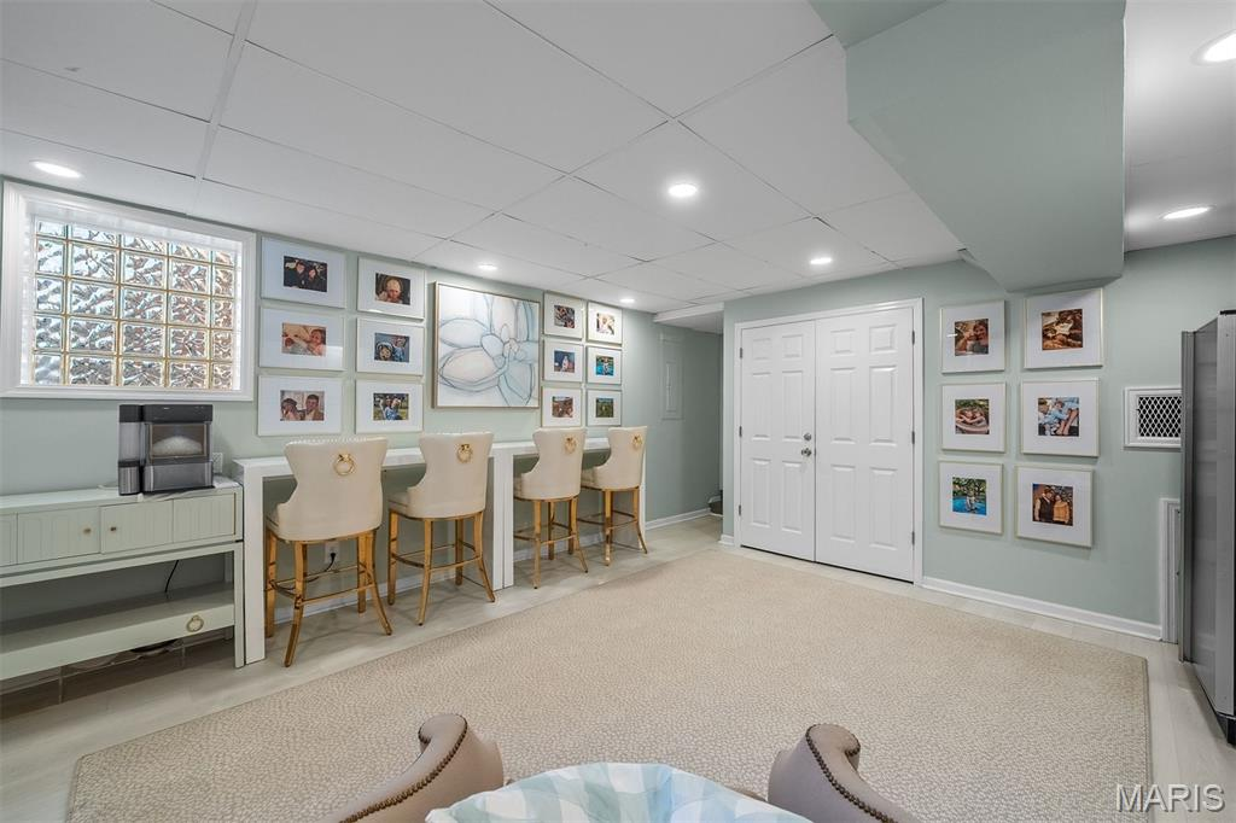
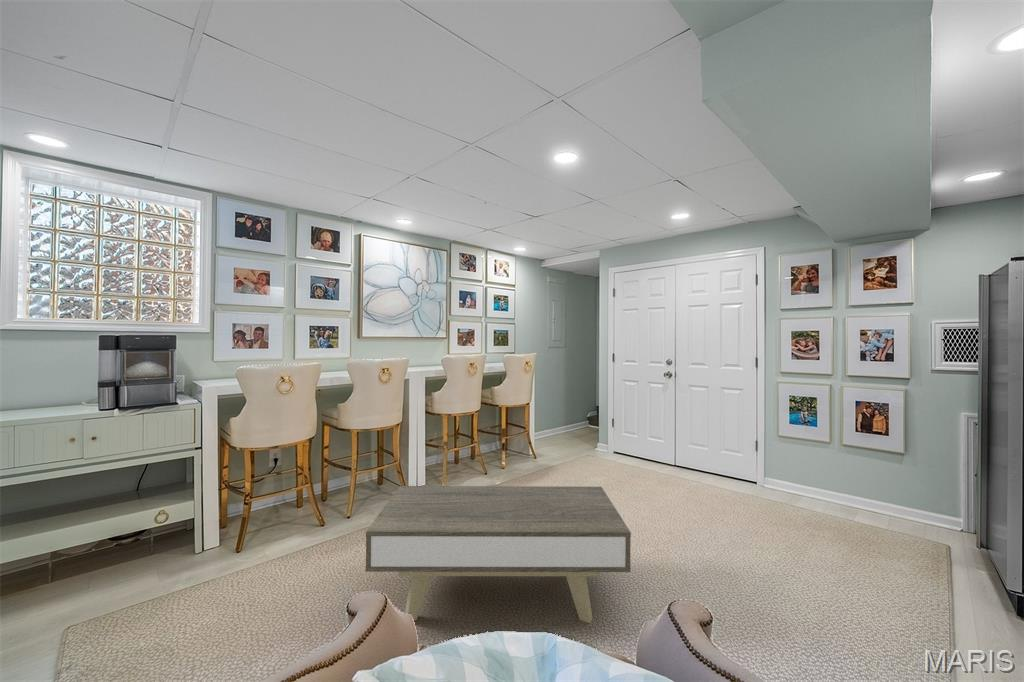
+ coffee table (499, 547)
